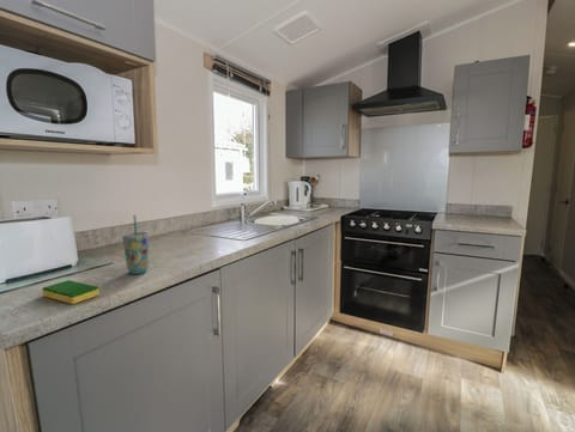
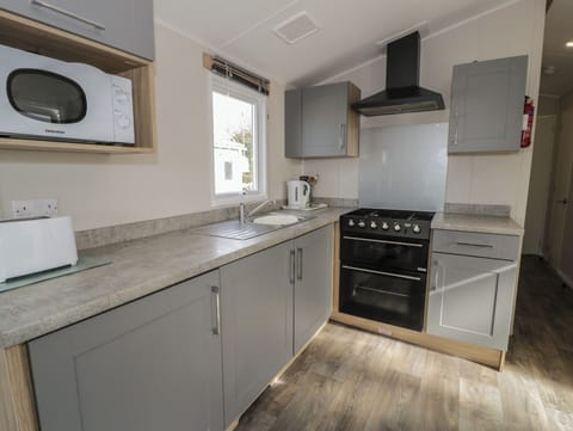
- dish sponge (71, 291)
- cup (135, 243)
